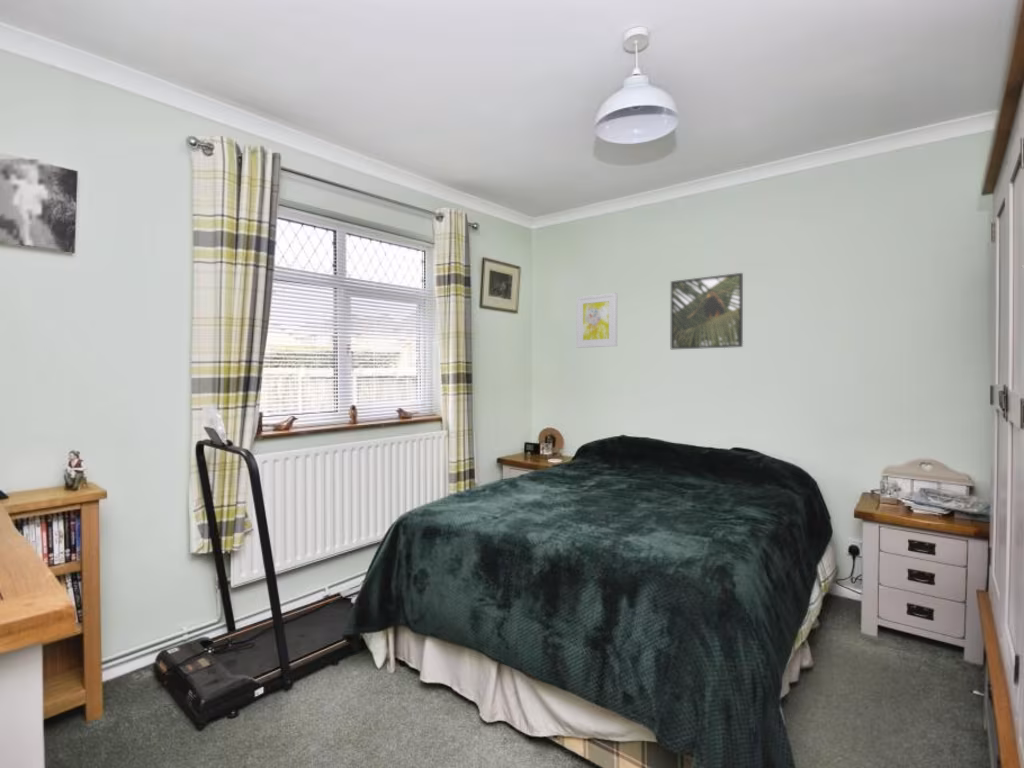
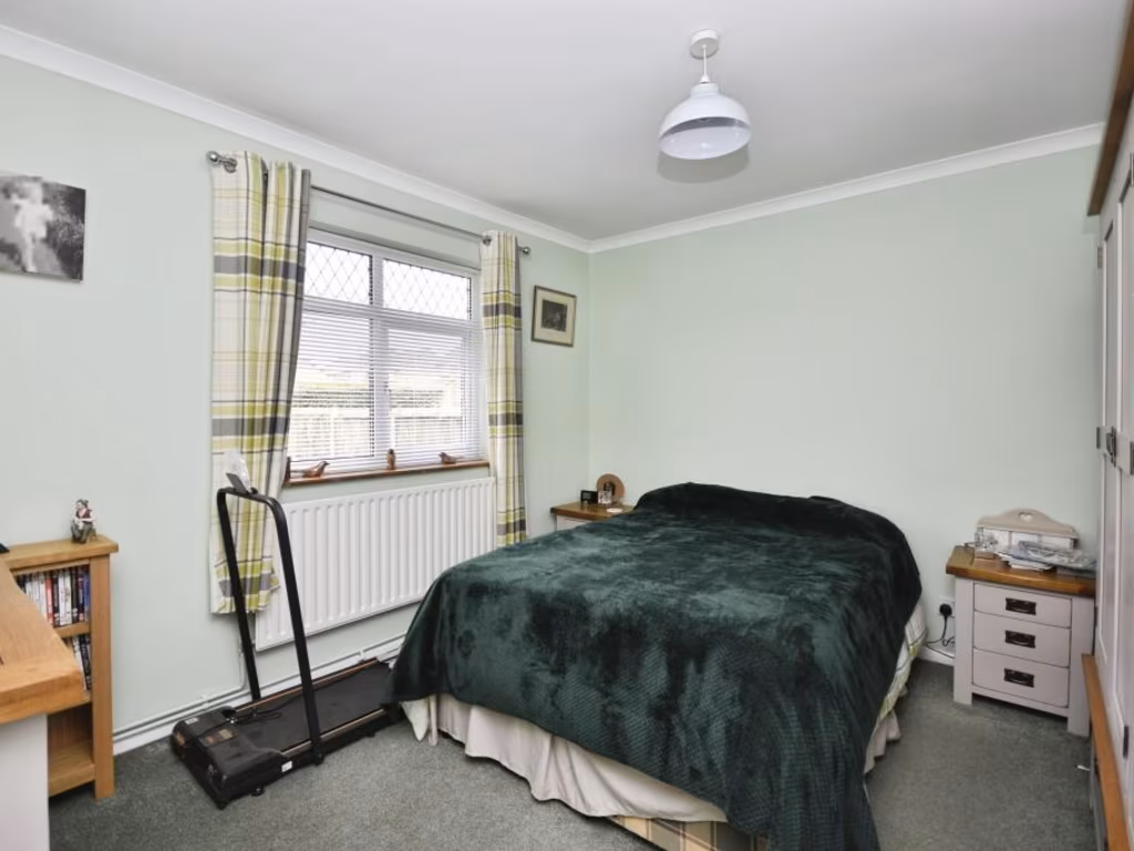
- wall art (596, 321)
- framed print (705, 312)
